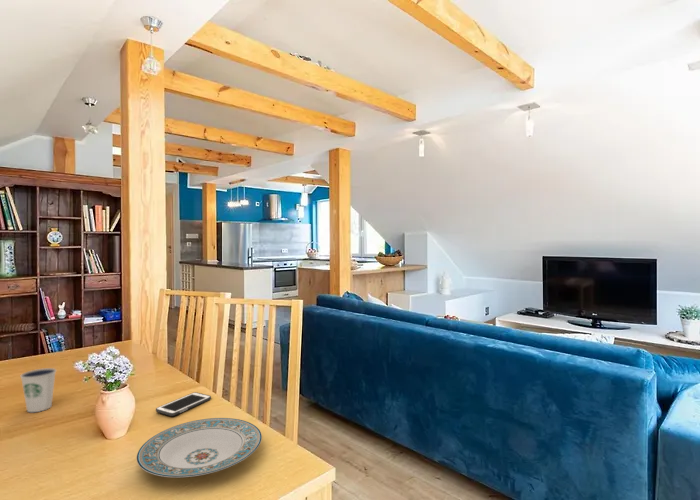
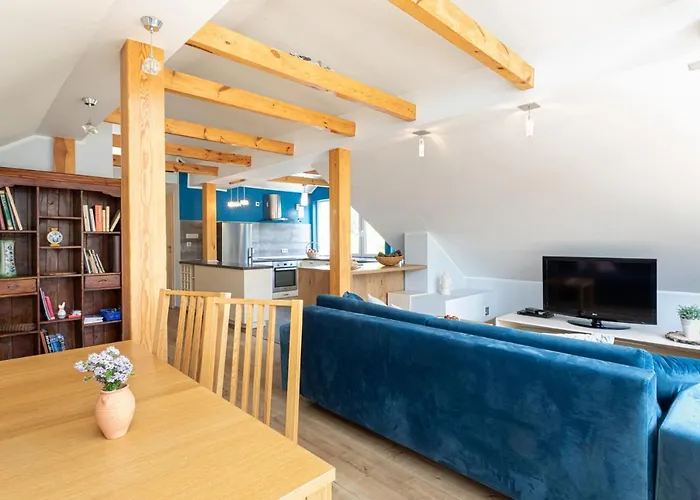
- plate (202, 450)
- cell phone (184, 403)
- dixie cup (39, 390)
